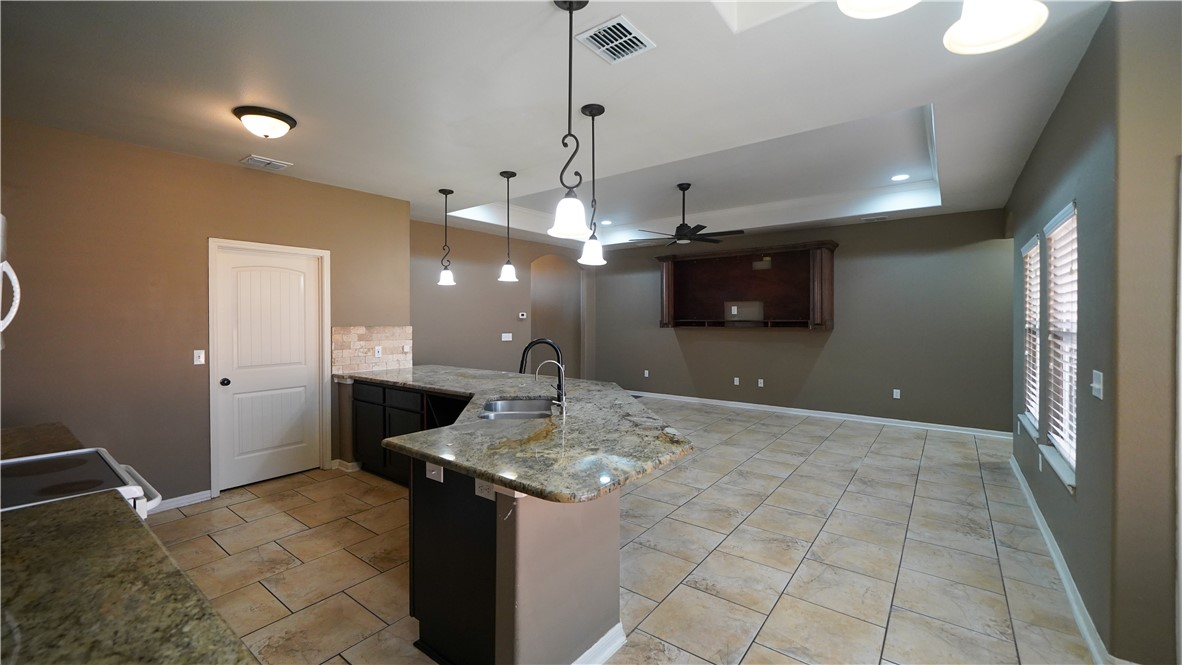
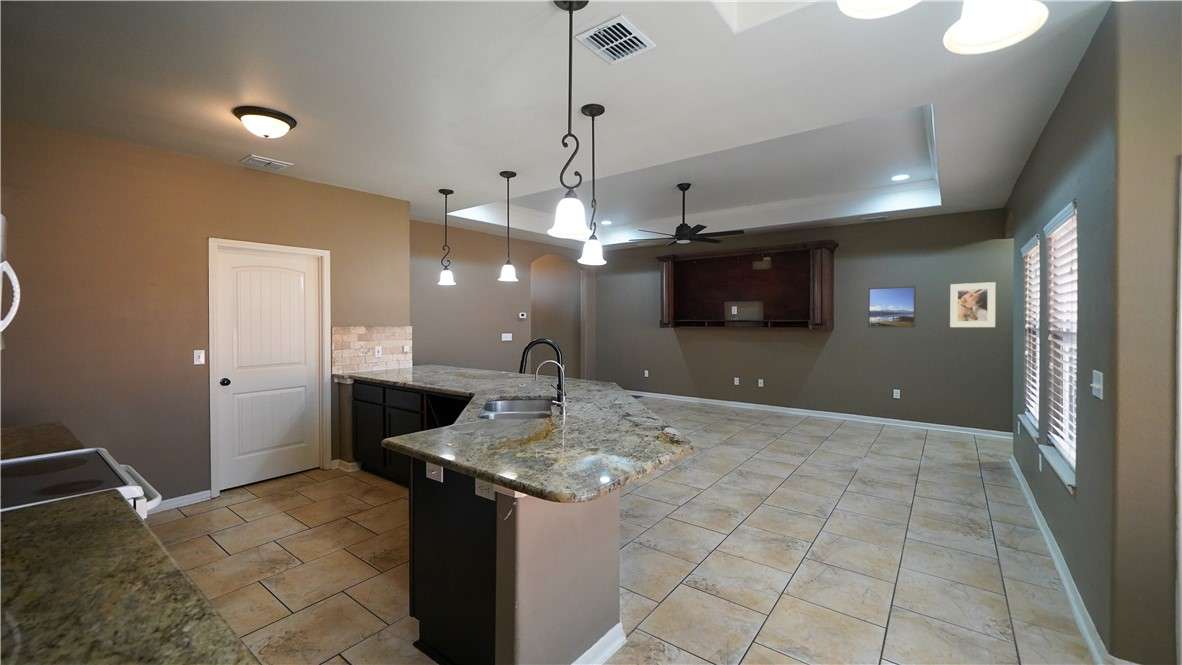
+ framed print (891, 307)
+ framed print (972, 305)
